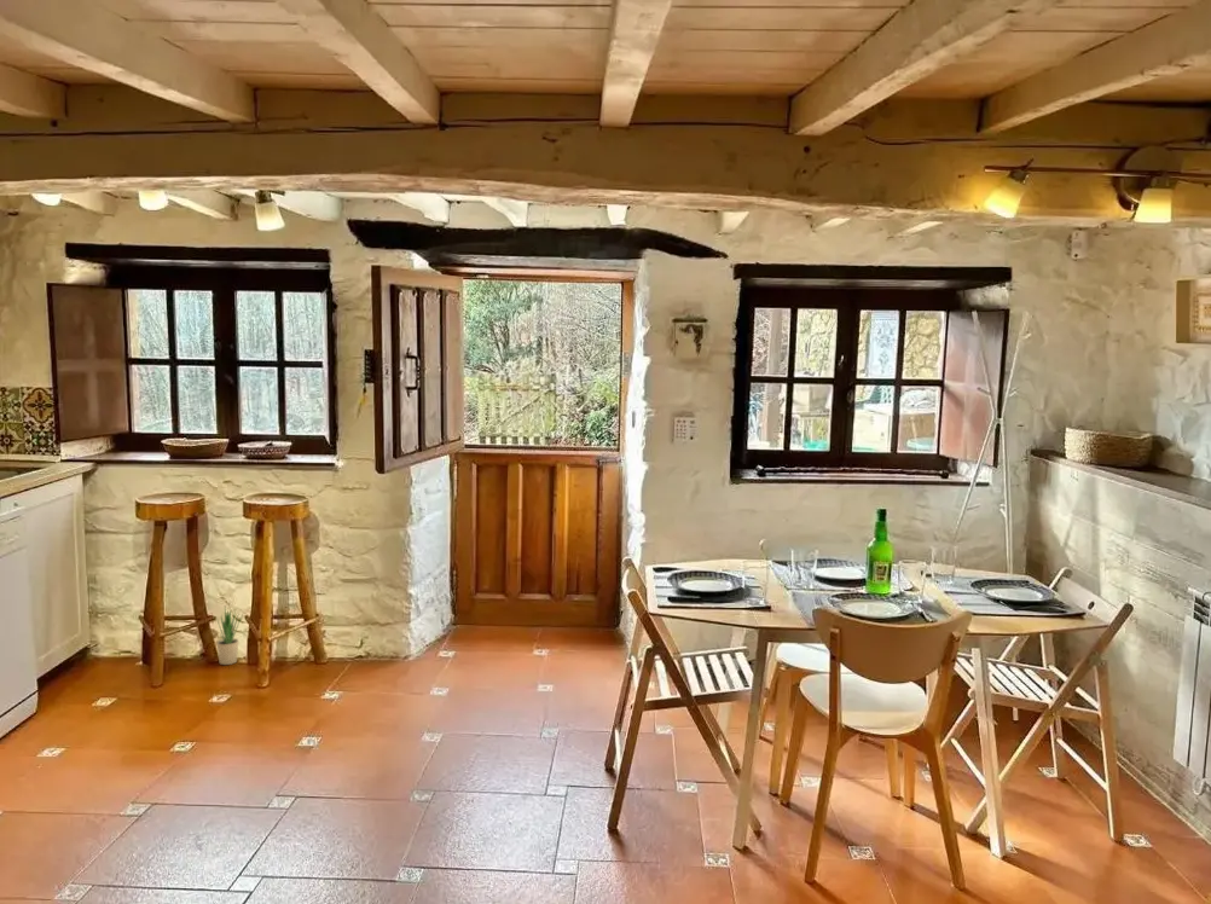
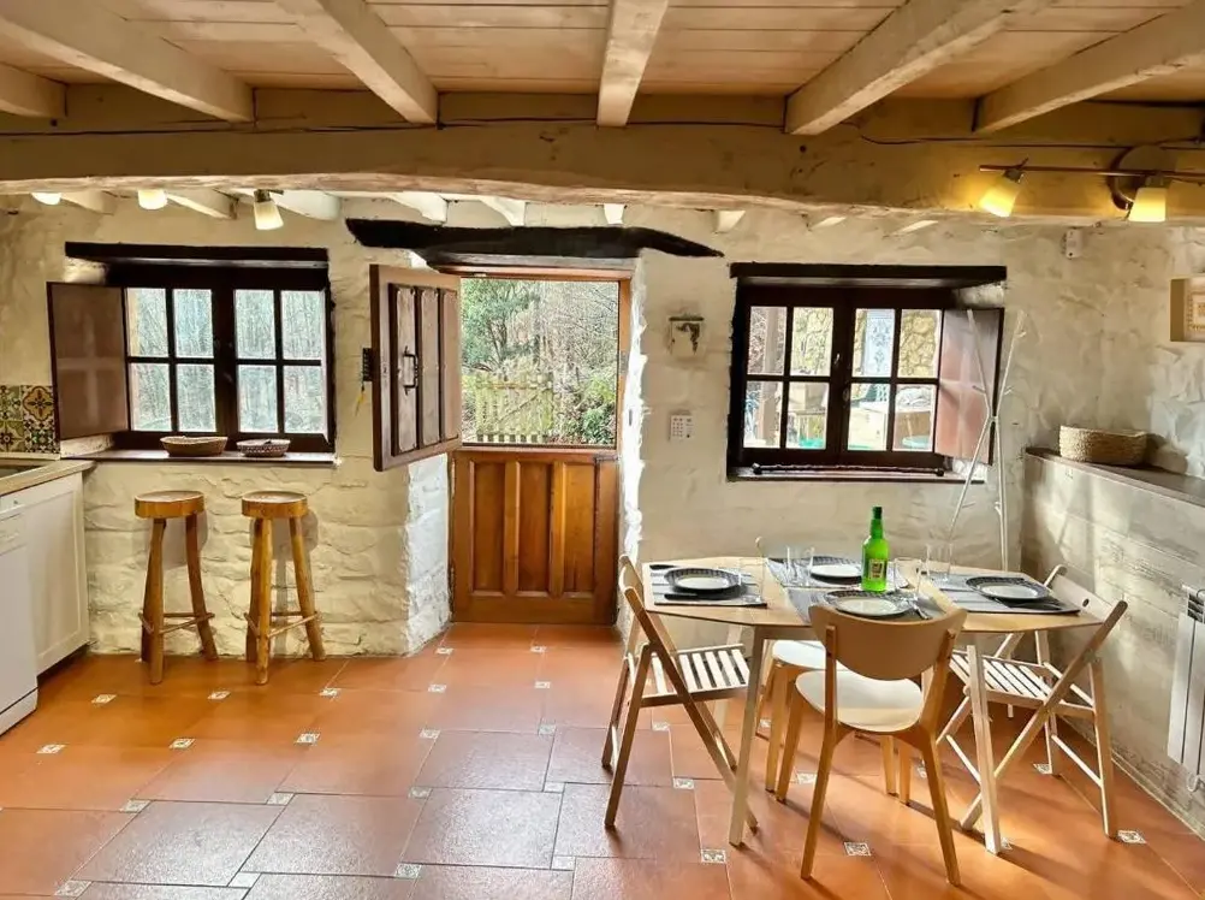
- potted plant (228, 632)
